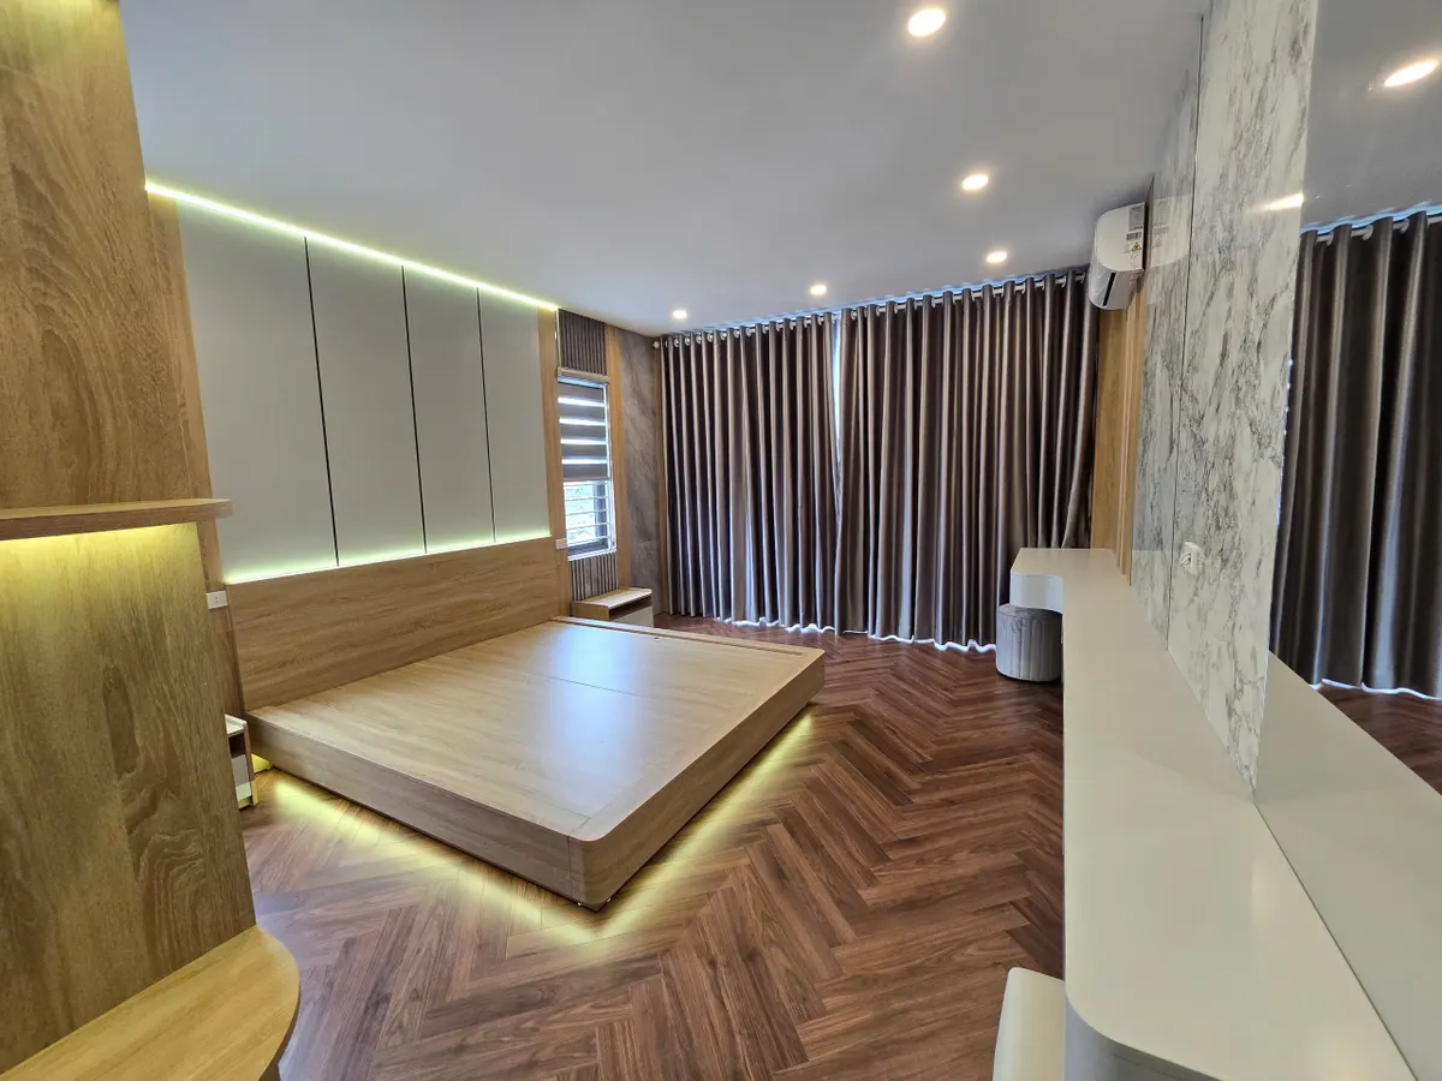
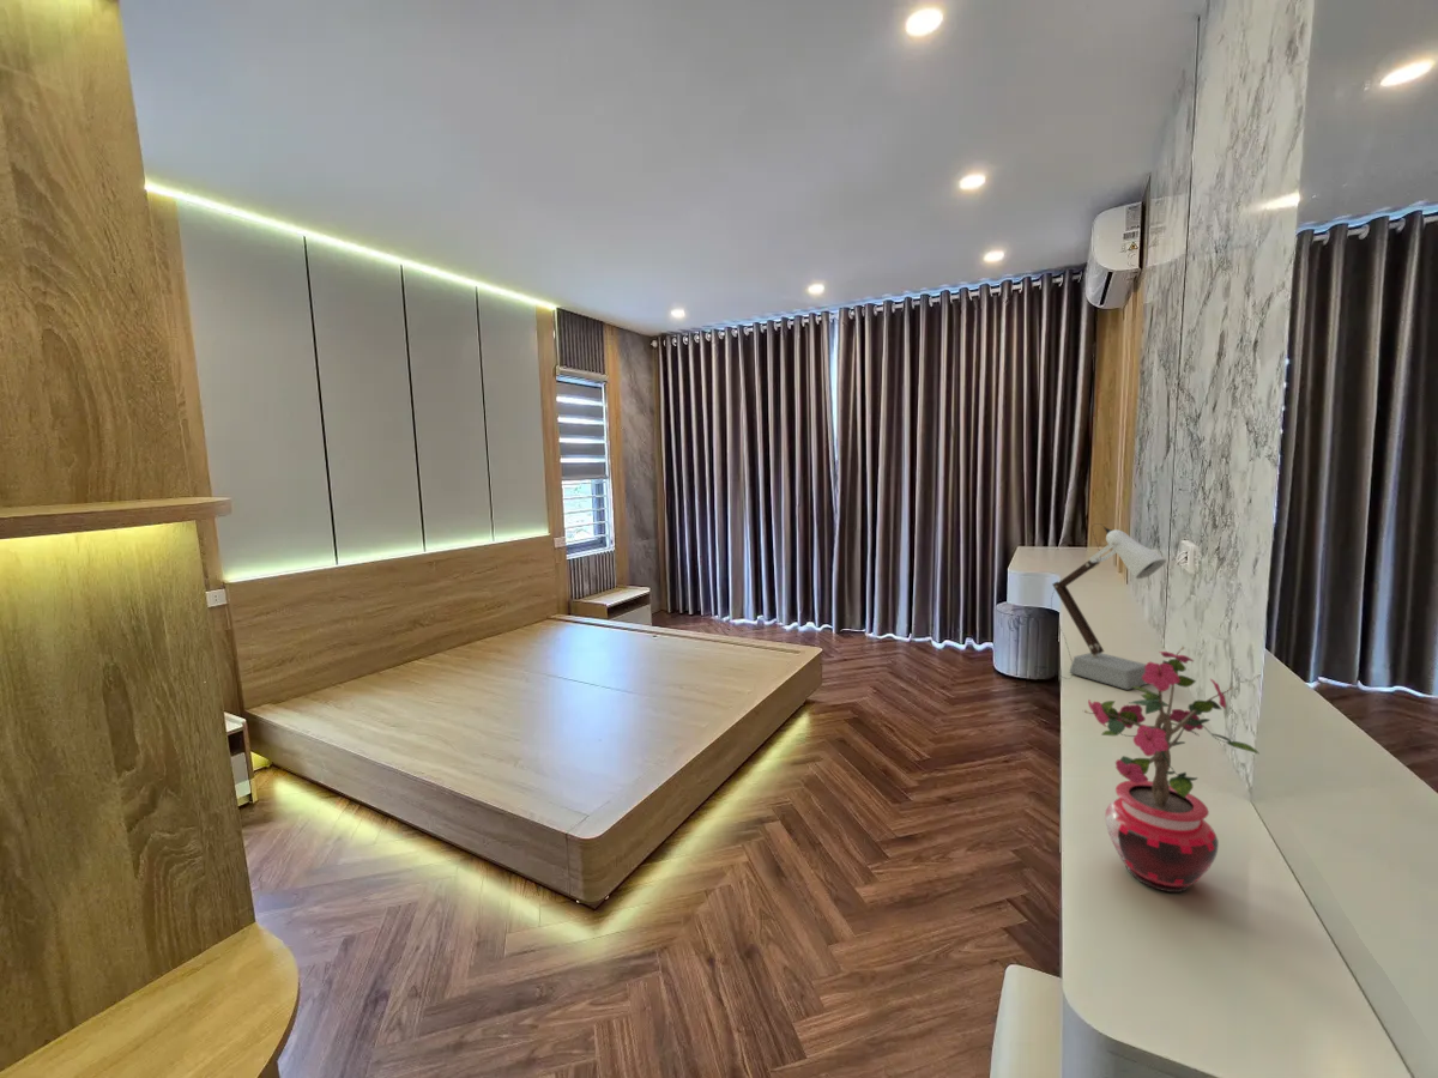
+ potted plant (1167, 769)
+ desk lamp (1078, 608)
